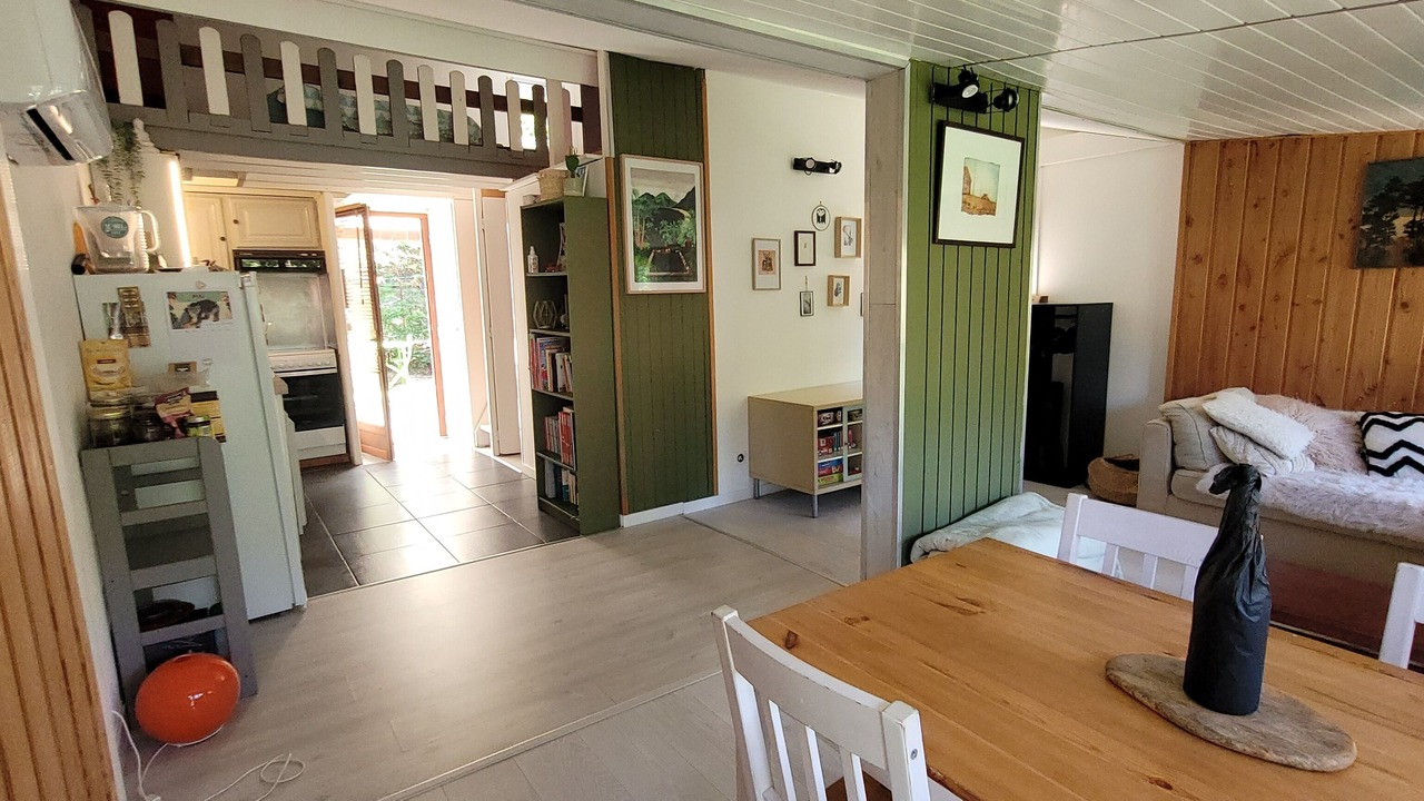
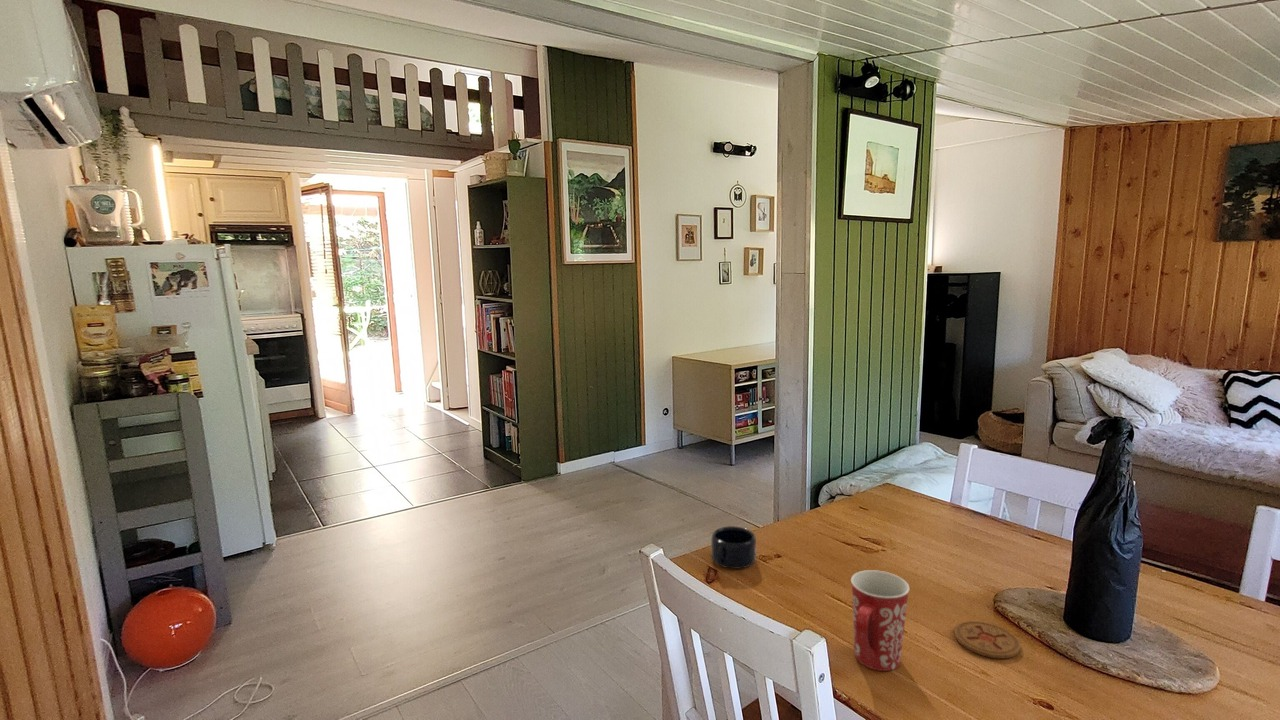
+ coaster (986, 639)
+ mug (731, 548)
+ mug (873, 625)
